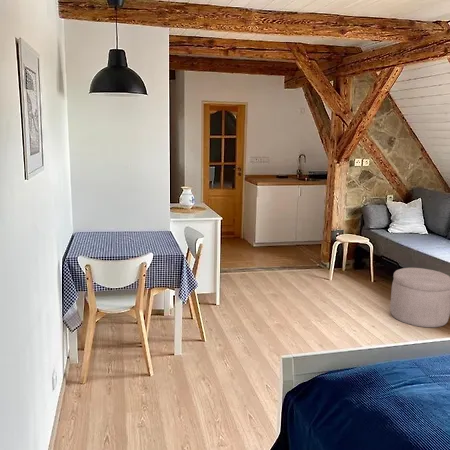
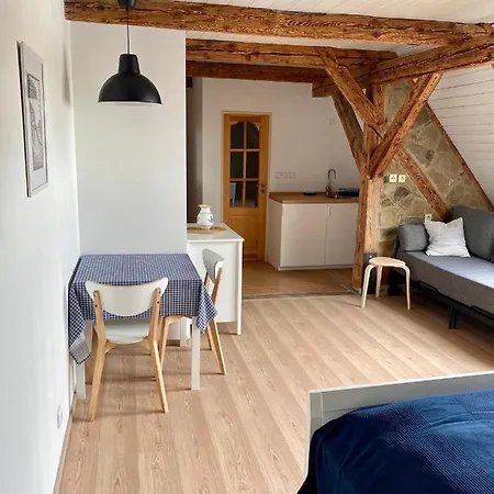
- ottoman (420, 295)
